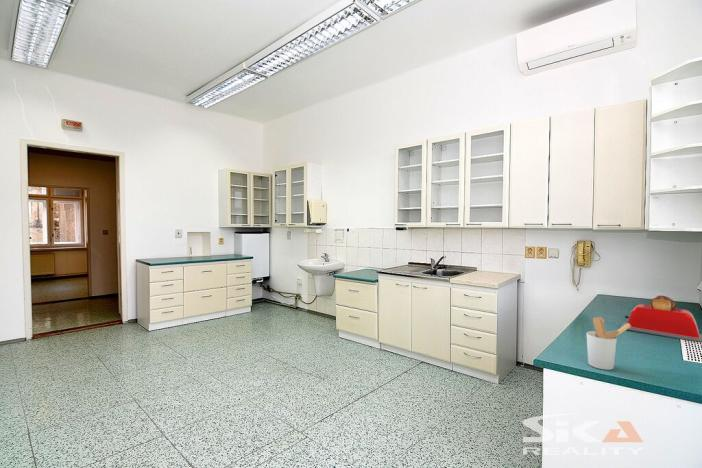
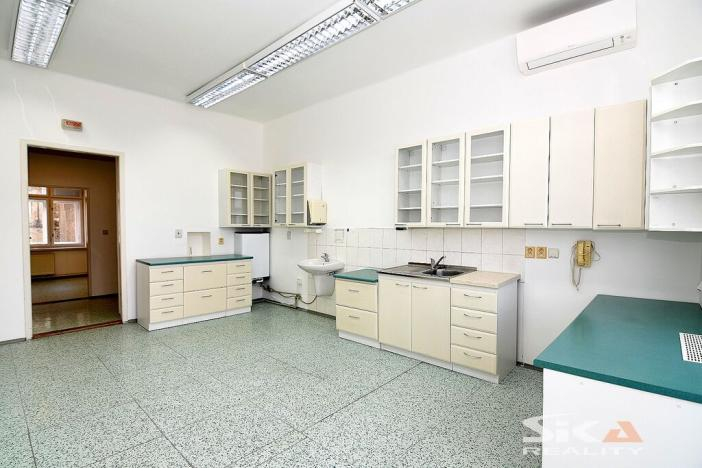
- toaster (662, 314)
- utensil holder (609, 343)
